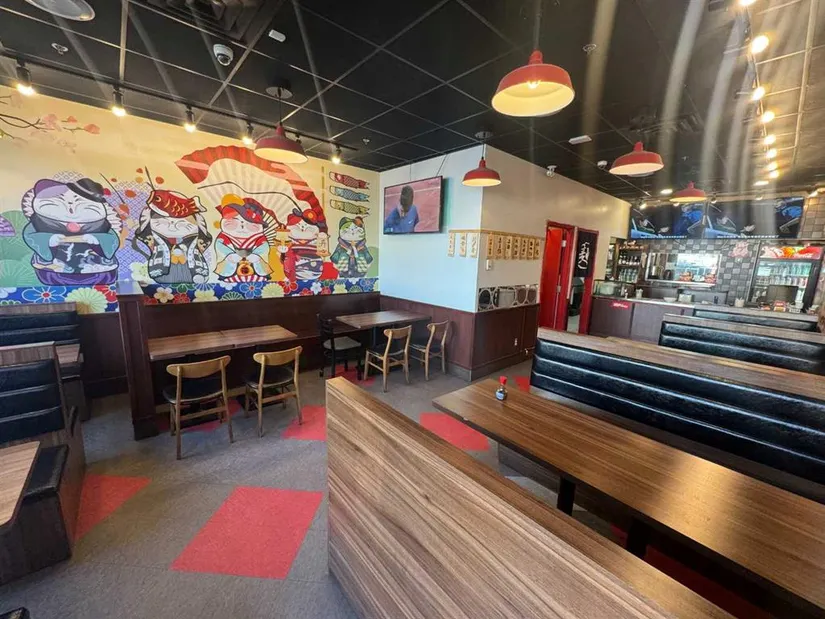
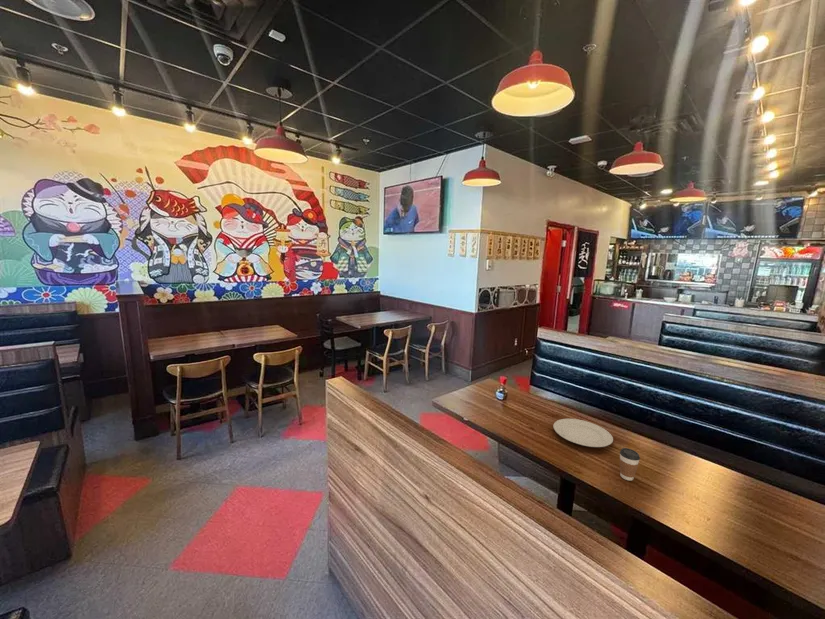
+ coffee cup (628, 464)
+ chinaware (581, 433)
